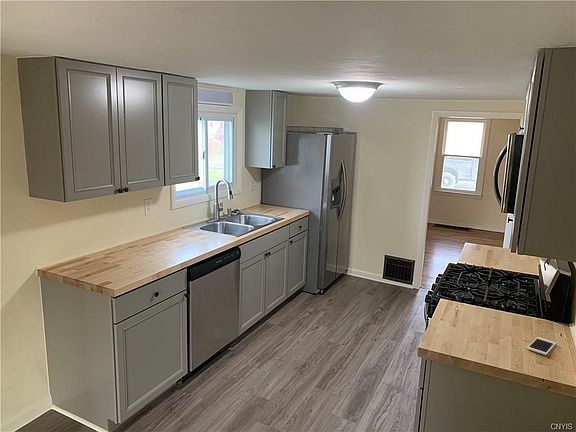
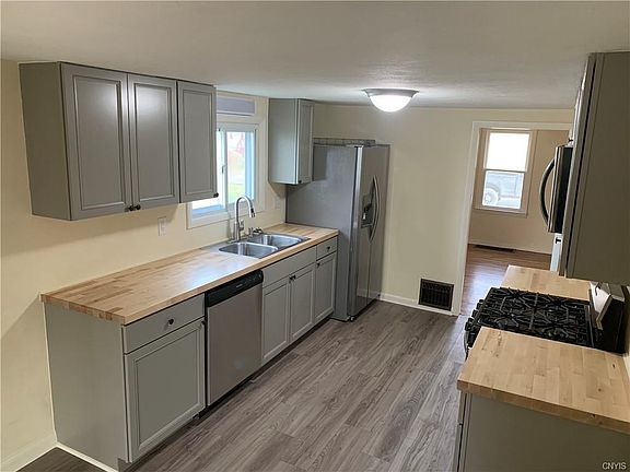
- cell phone (541, 345)
